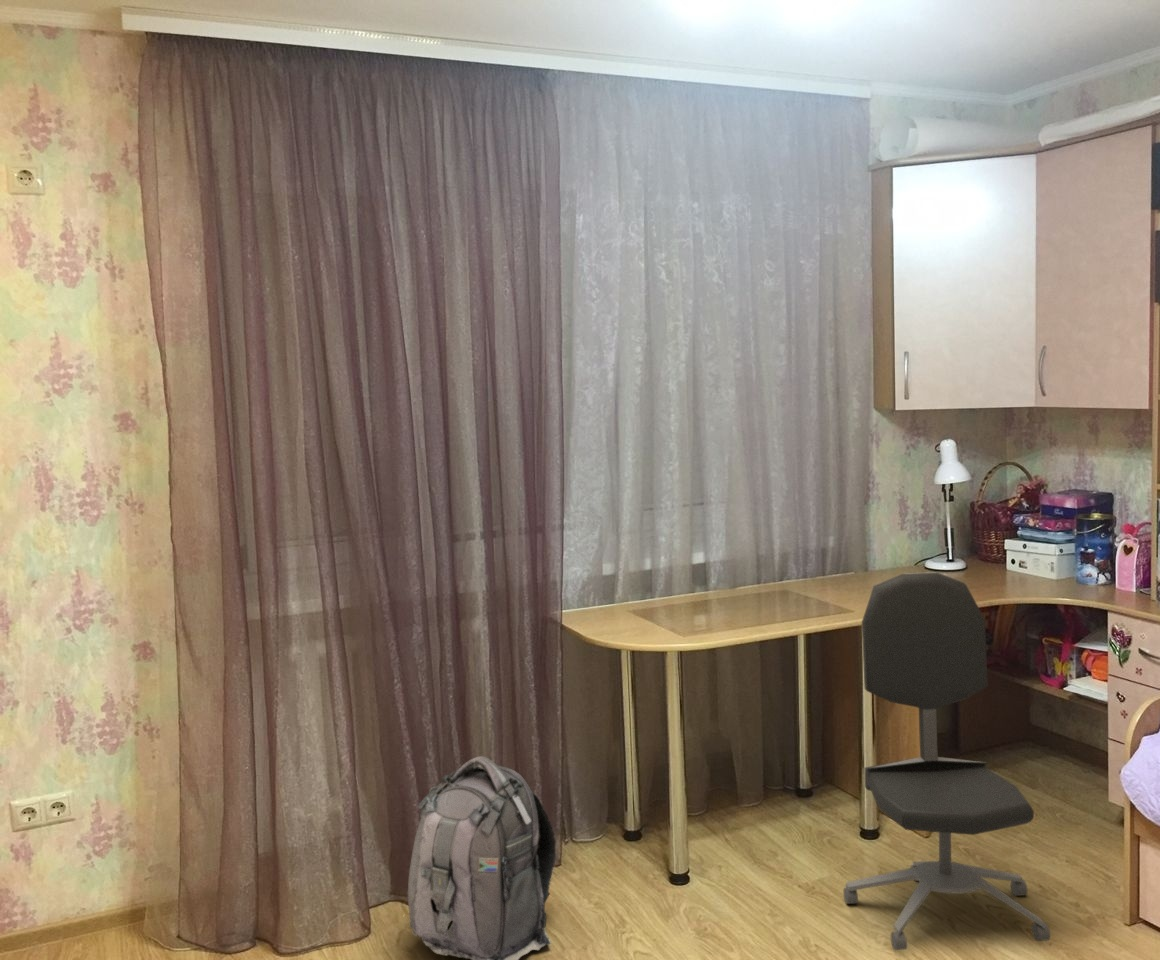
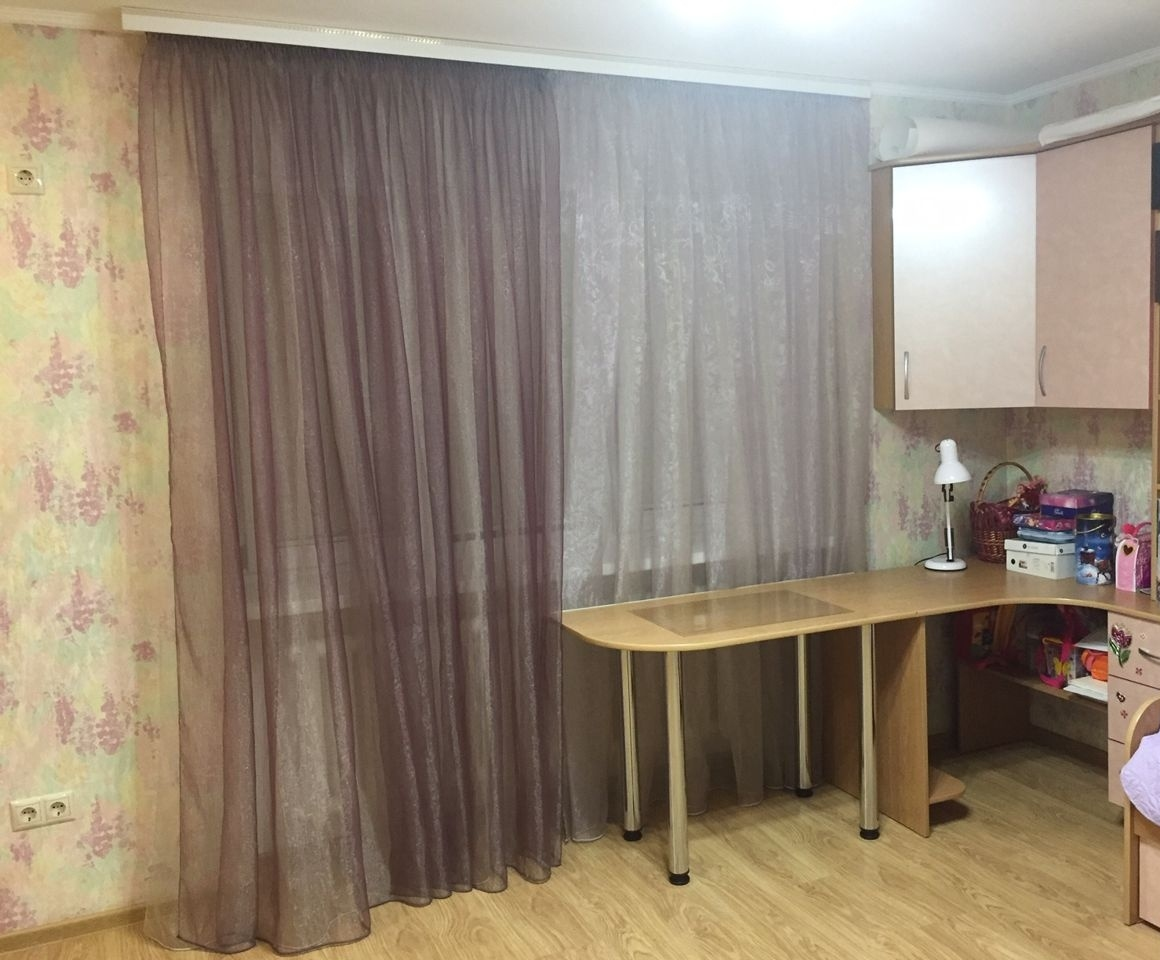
- backpack (484, 849)
- office chair (937, 751)
